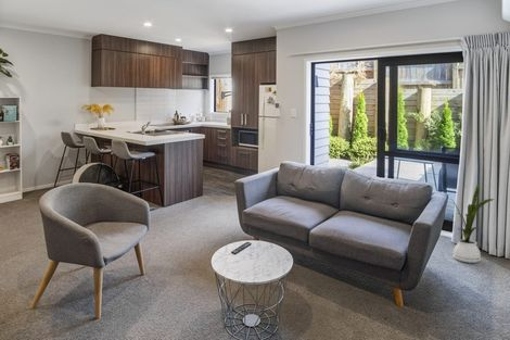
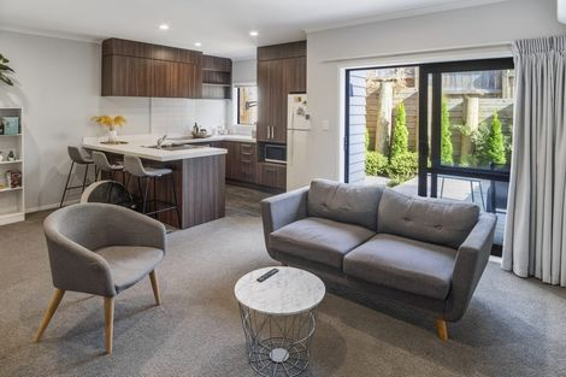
- house plant (470, 223)
